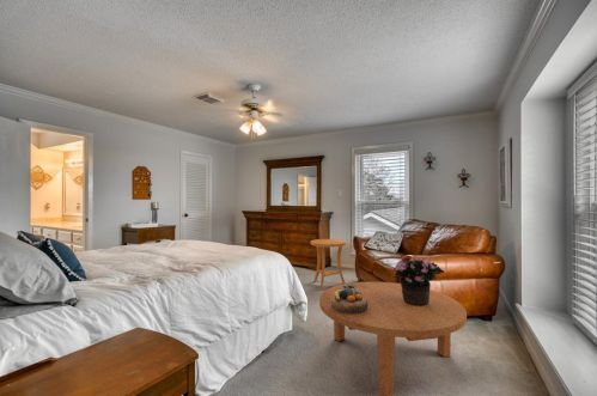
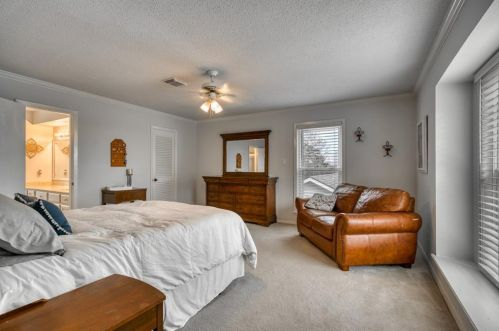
- side table (324, 263)
- potted flower (416, 278)
- decorative bowl (348, 296)
- coffee table (388, 330)
